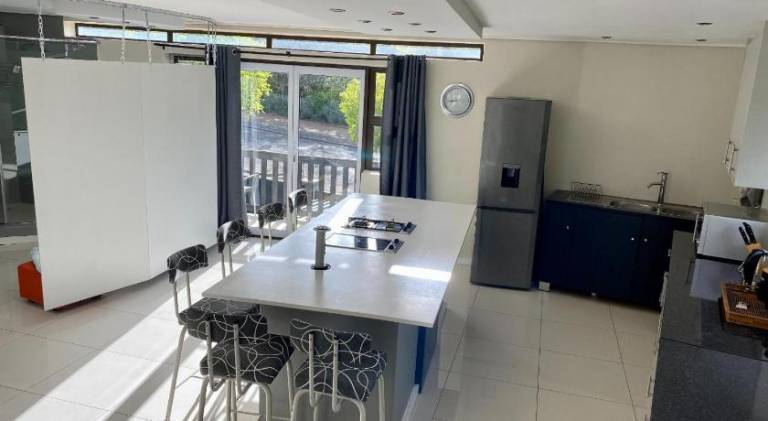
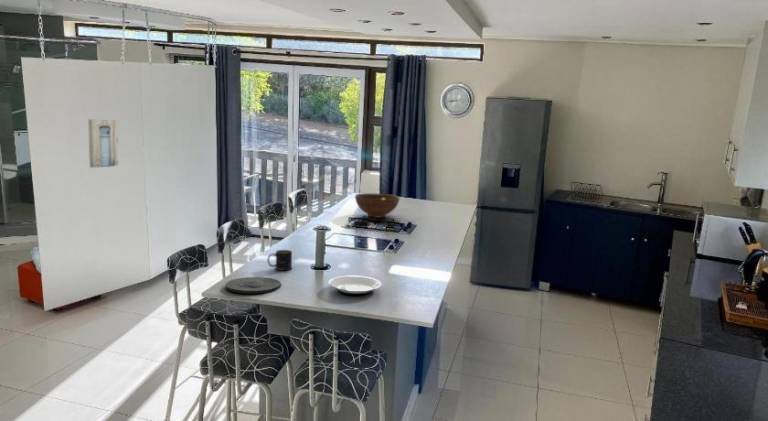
+ plate (354, 286)
+ fruit bowl (376, 206)
+ mug (279, 260)
+ wall art (103, 143)
+ plate (253, 283)
